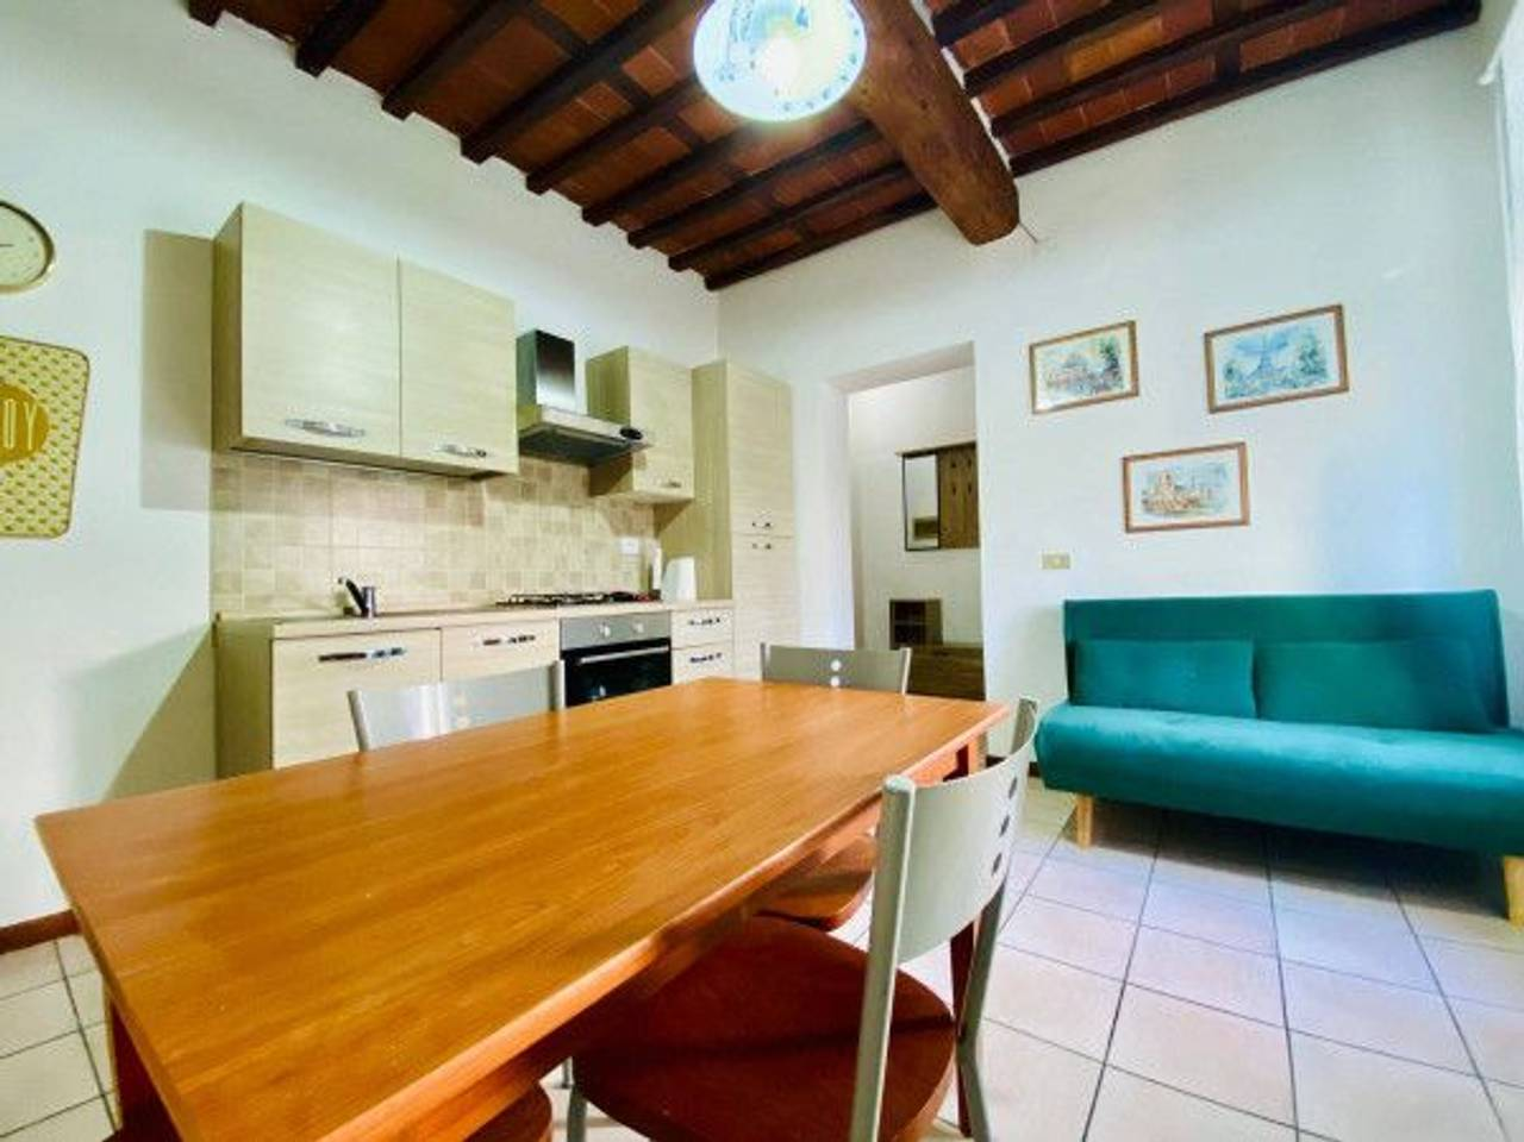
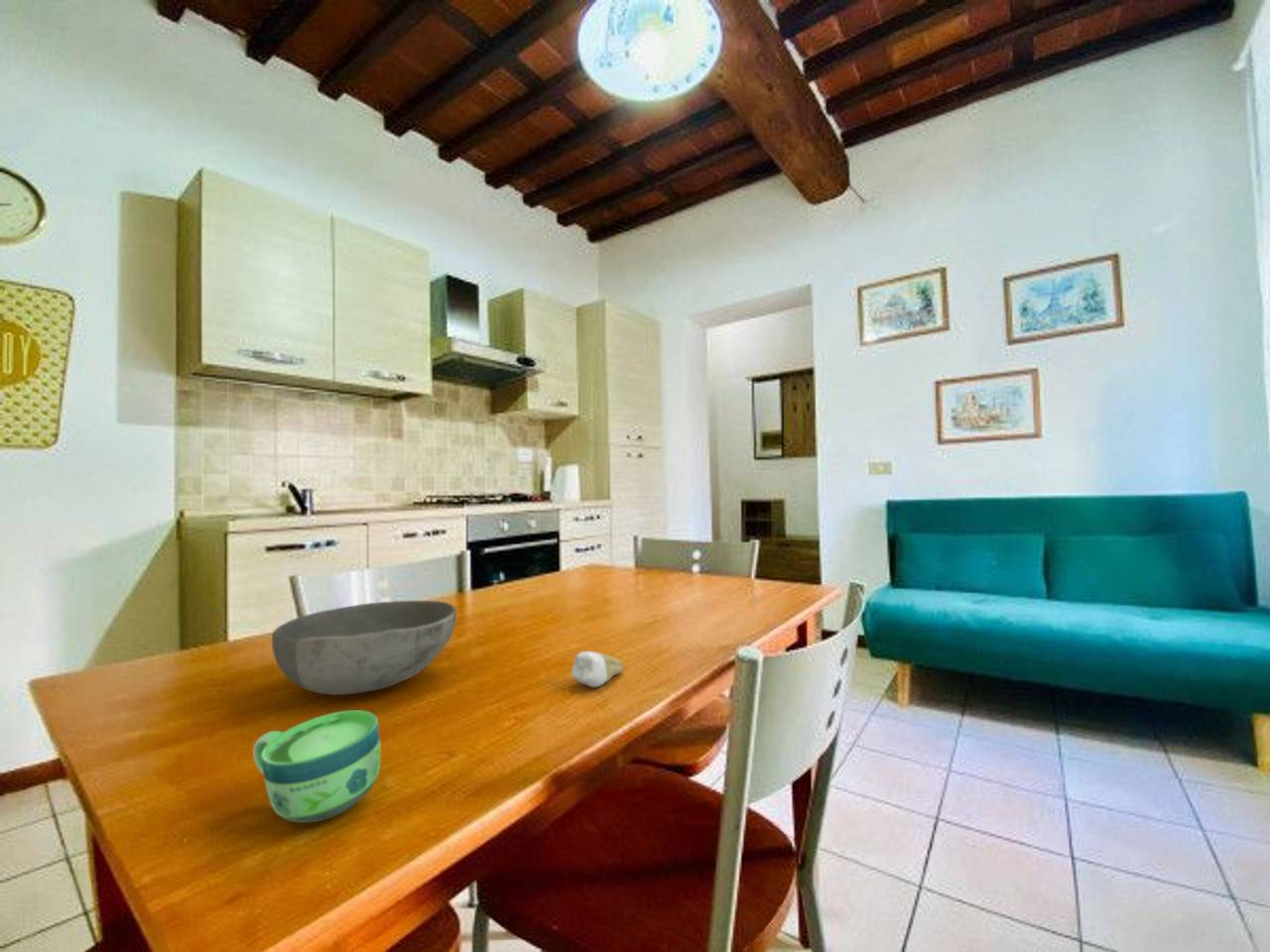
+ bowl (371, 649)
+ cup (309, 769)
+ tooth (601, 662)
